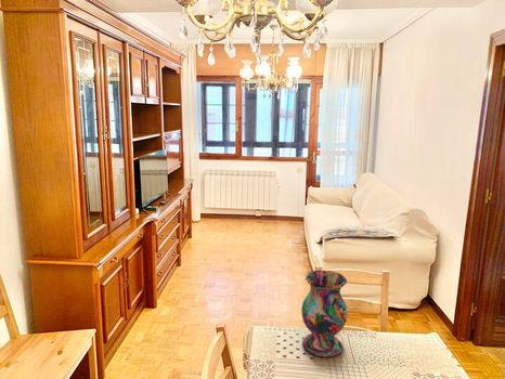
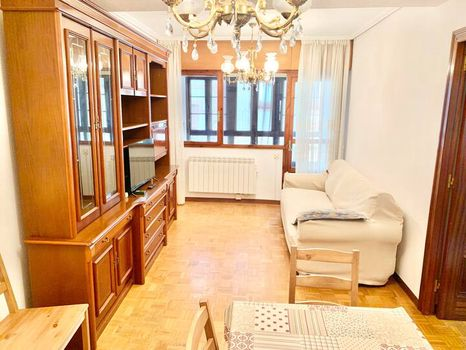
- vase (324, 312)
